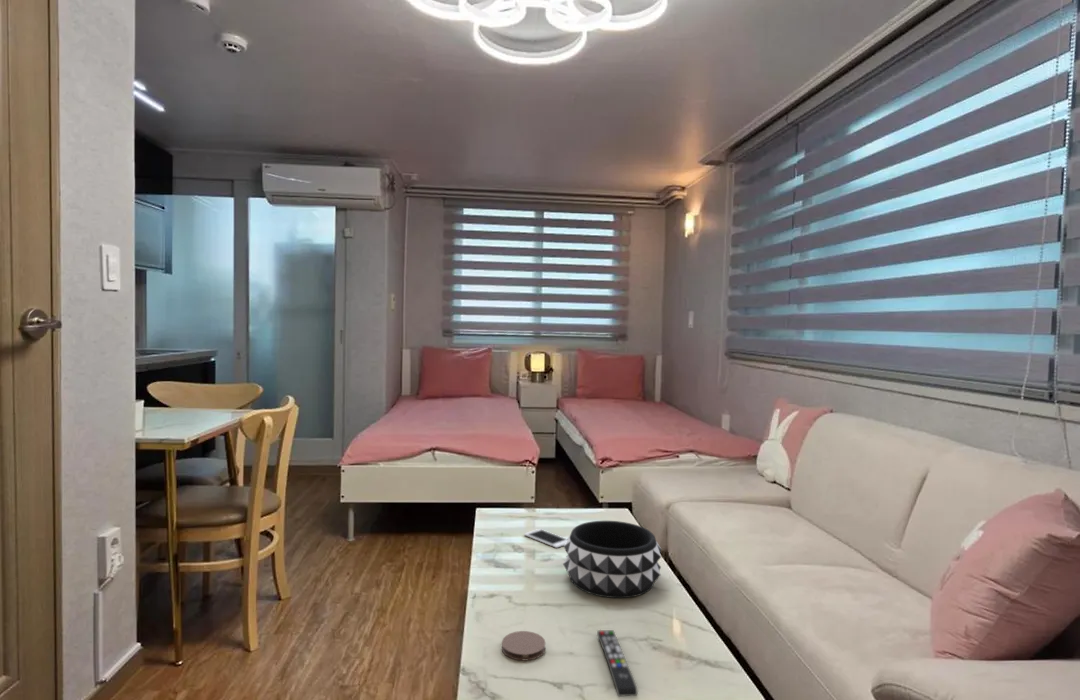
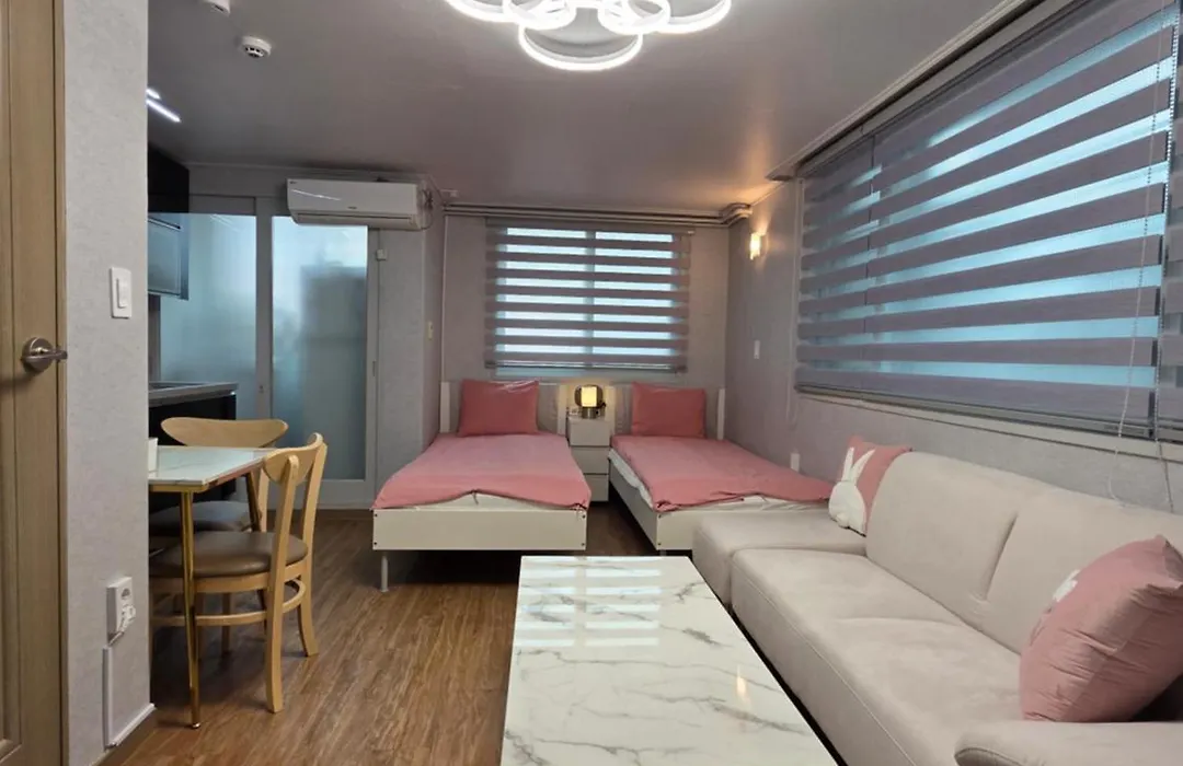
- remote control (615, 660)
- coaster (523, 645)
- decorative bowl (612, 556)
- cell phone (547, 538)
